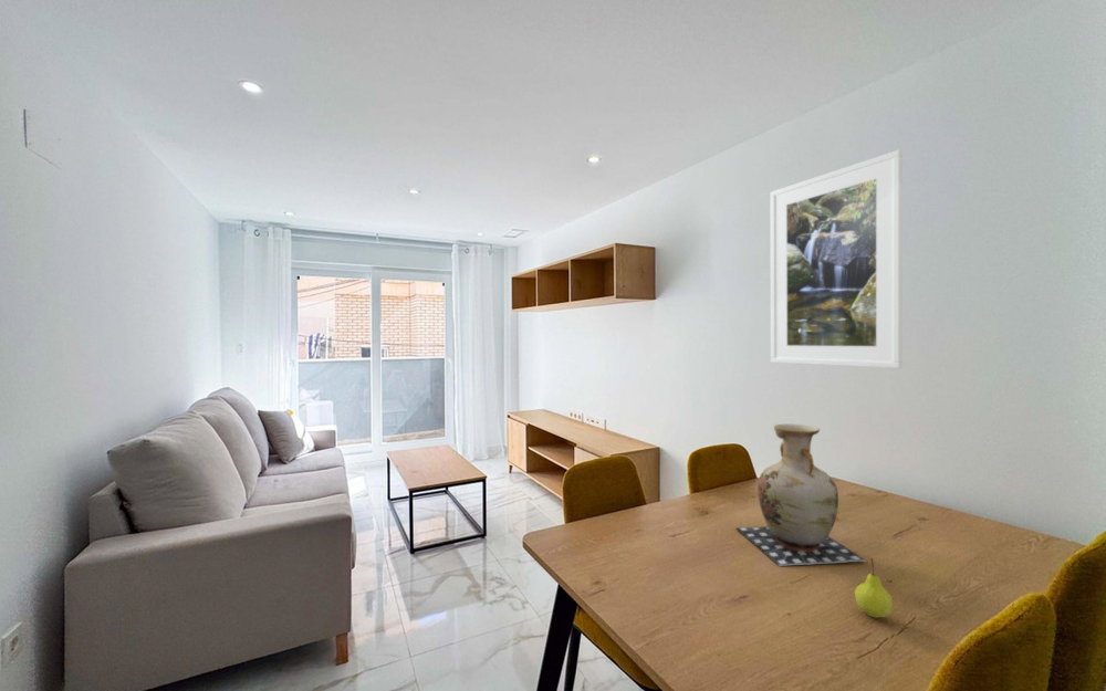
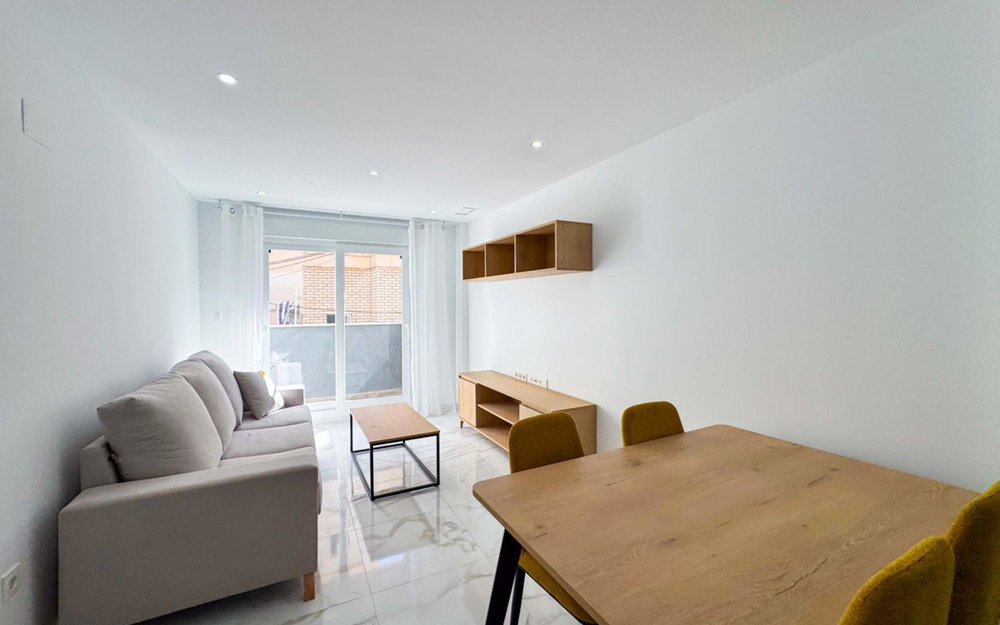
- fruit (873, 588)
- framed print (828, 269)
- vase (795, 485)
